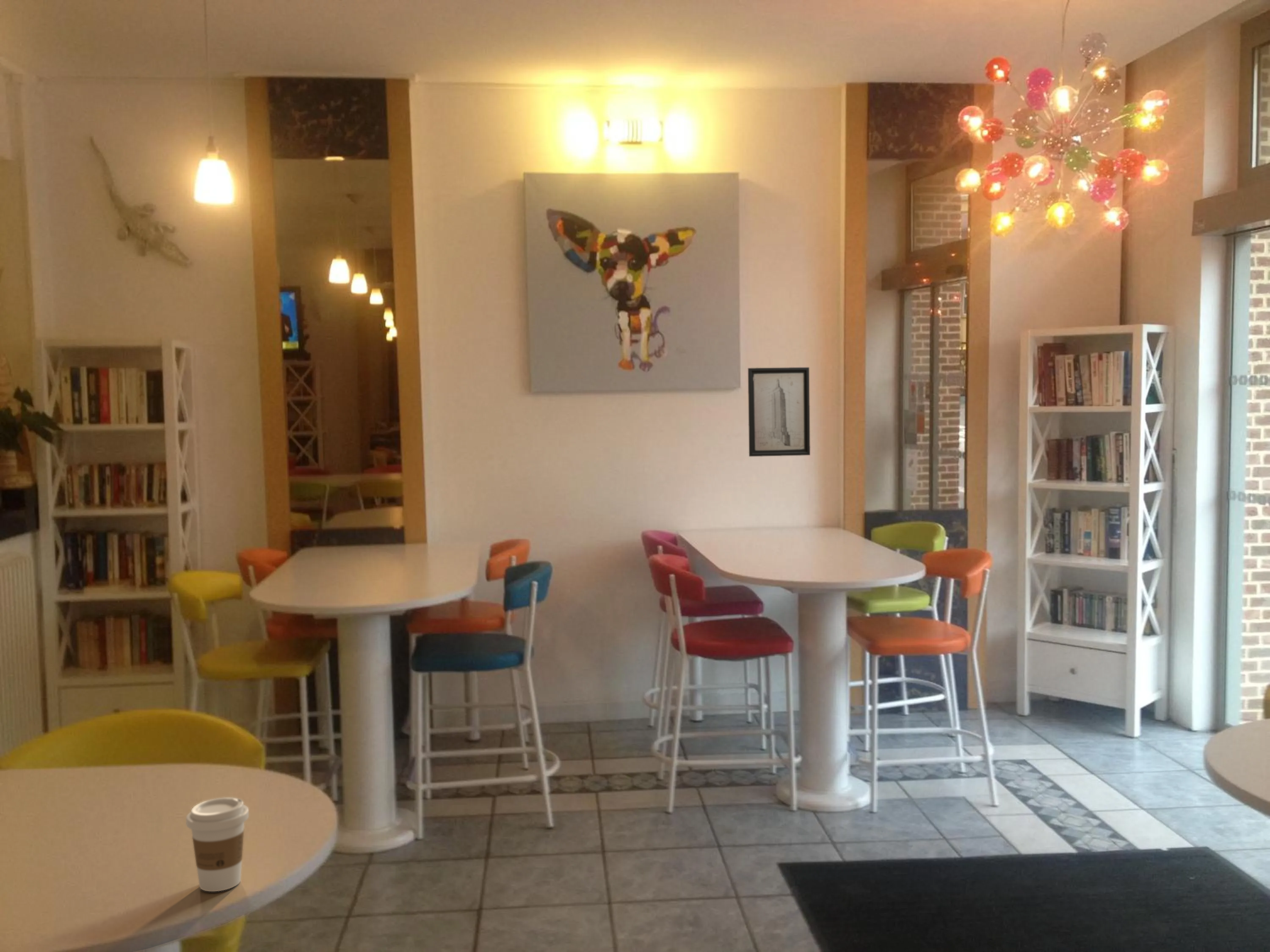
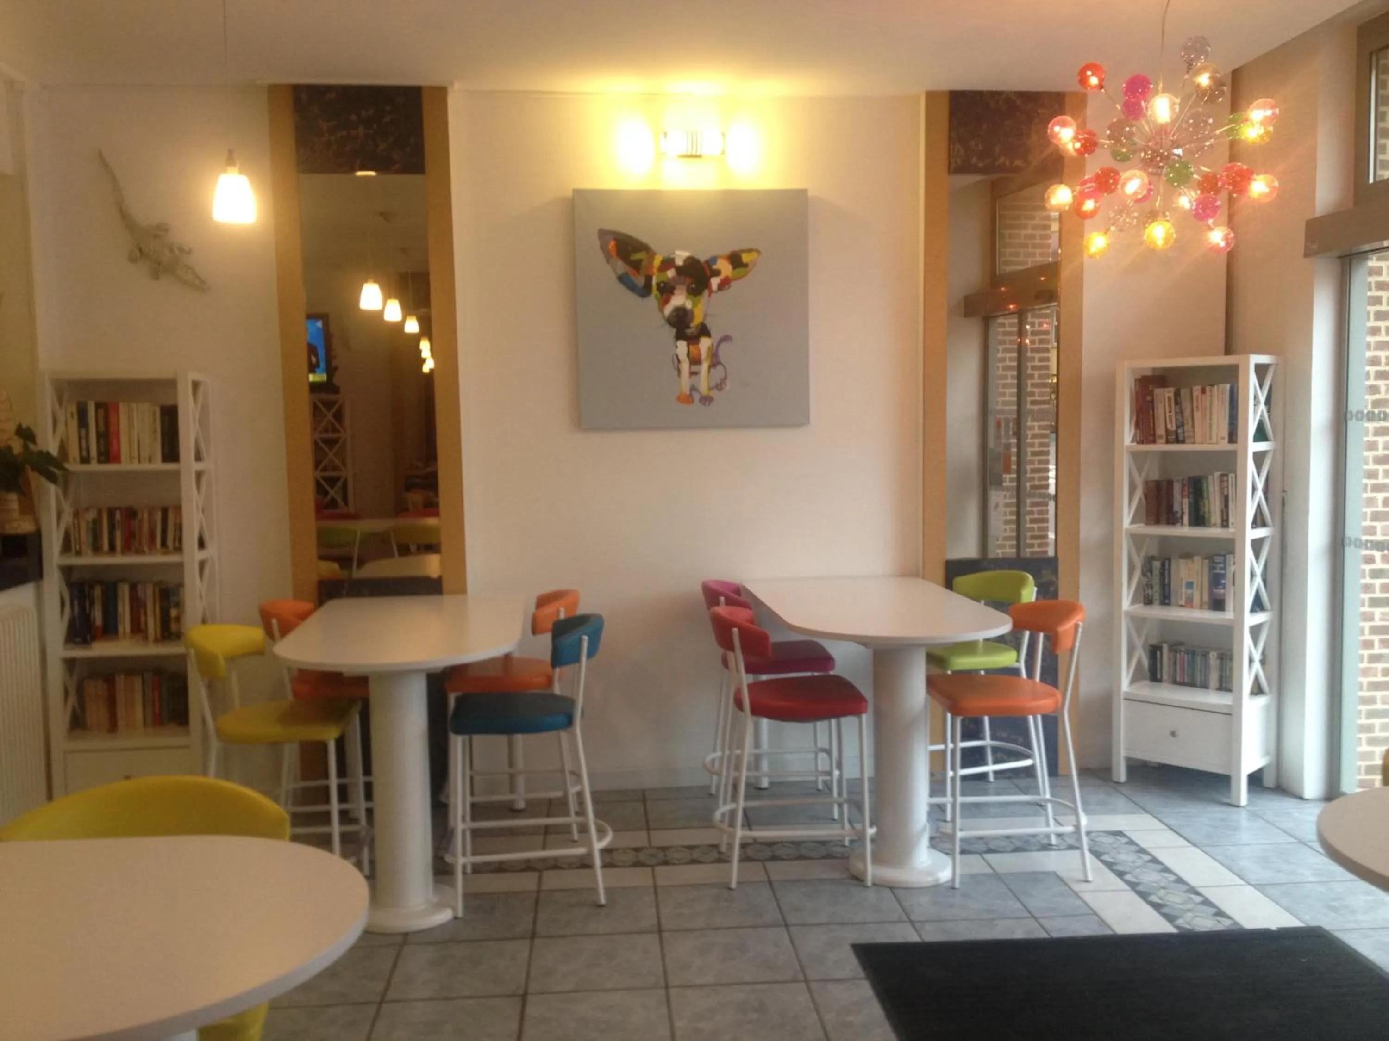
- wall art (779, 412)
- coffee cup (218, 844)
